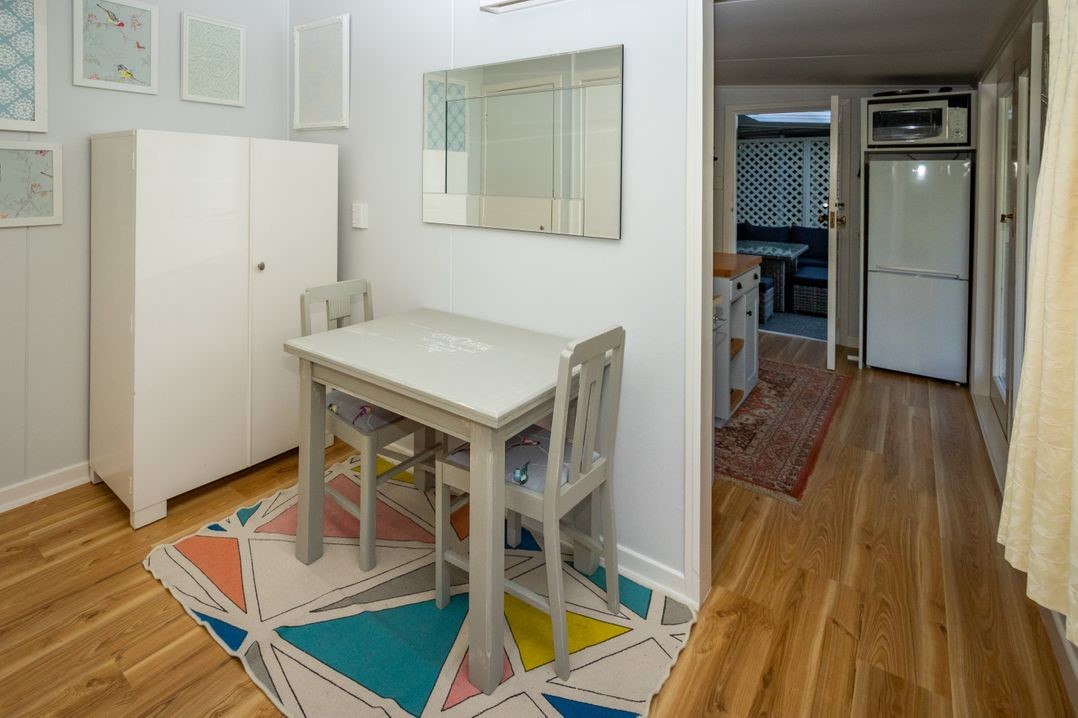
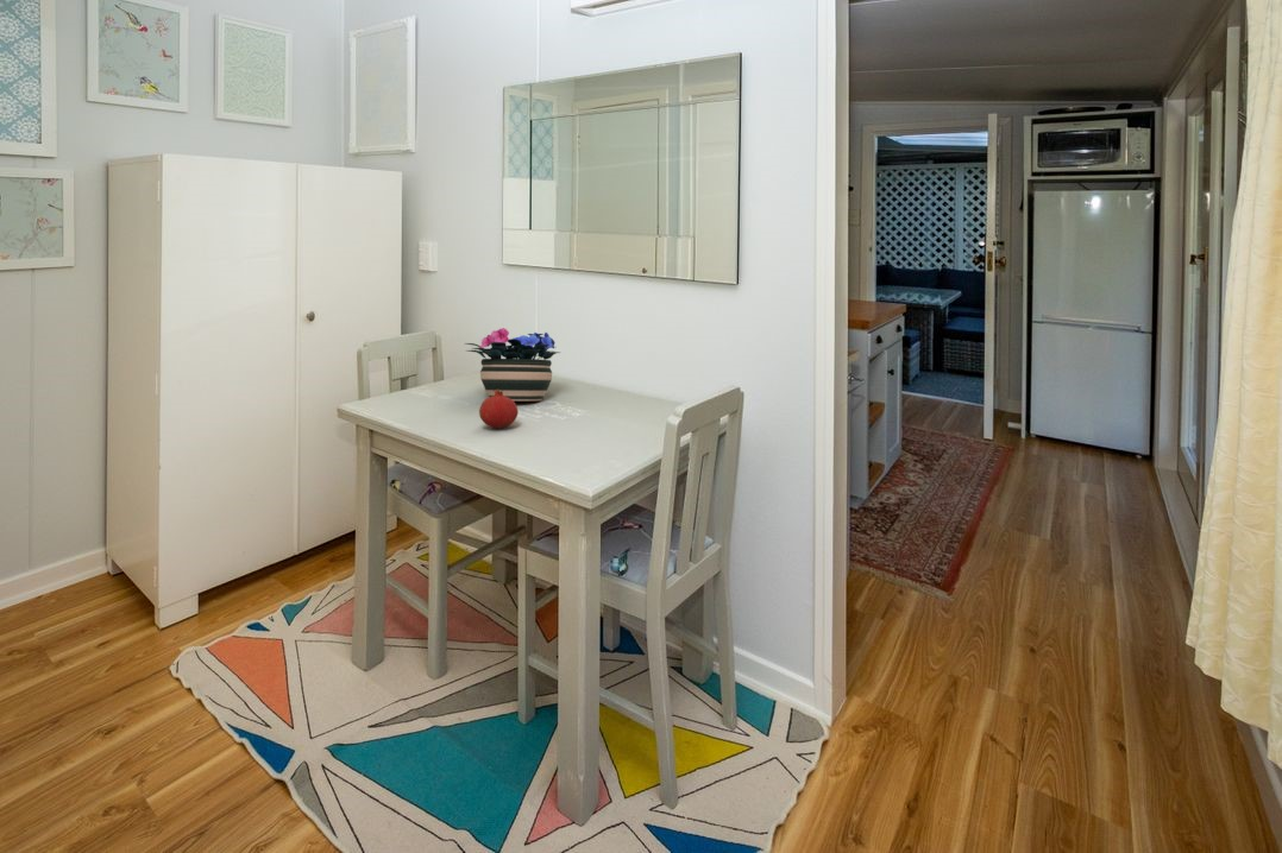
+ potted flower (515, 362)
+ fruit (498, 407)
